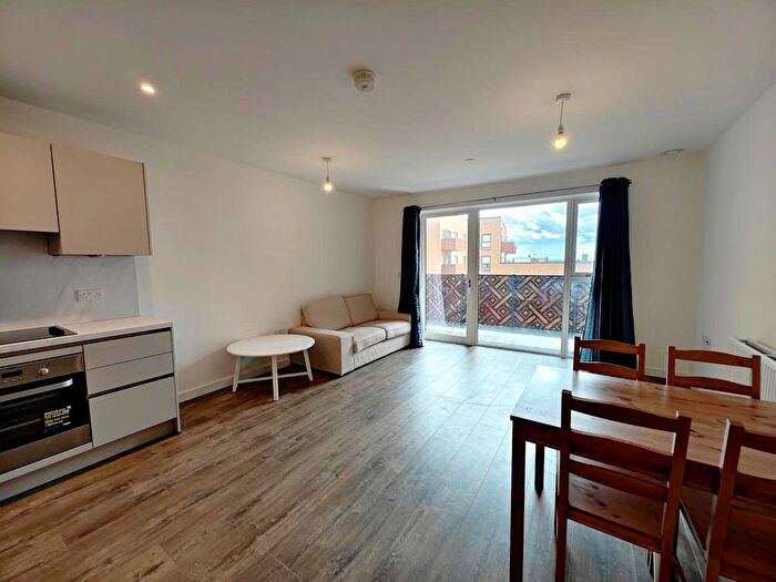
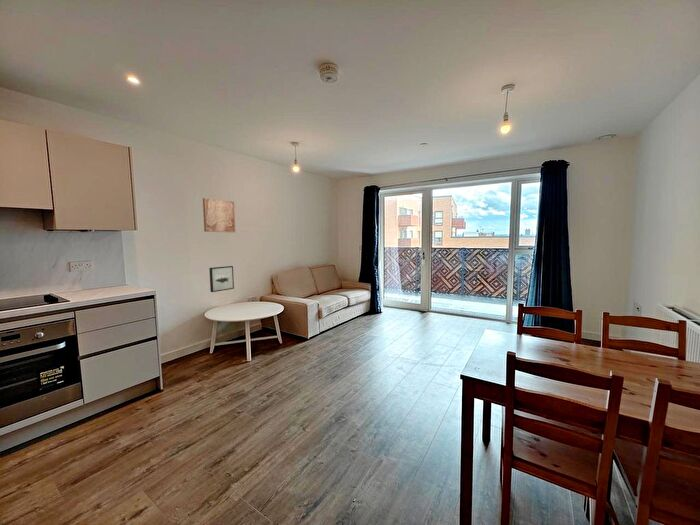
+ wall art (222, 278)
+ wall art (219, 216)
